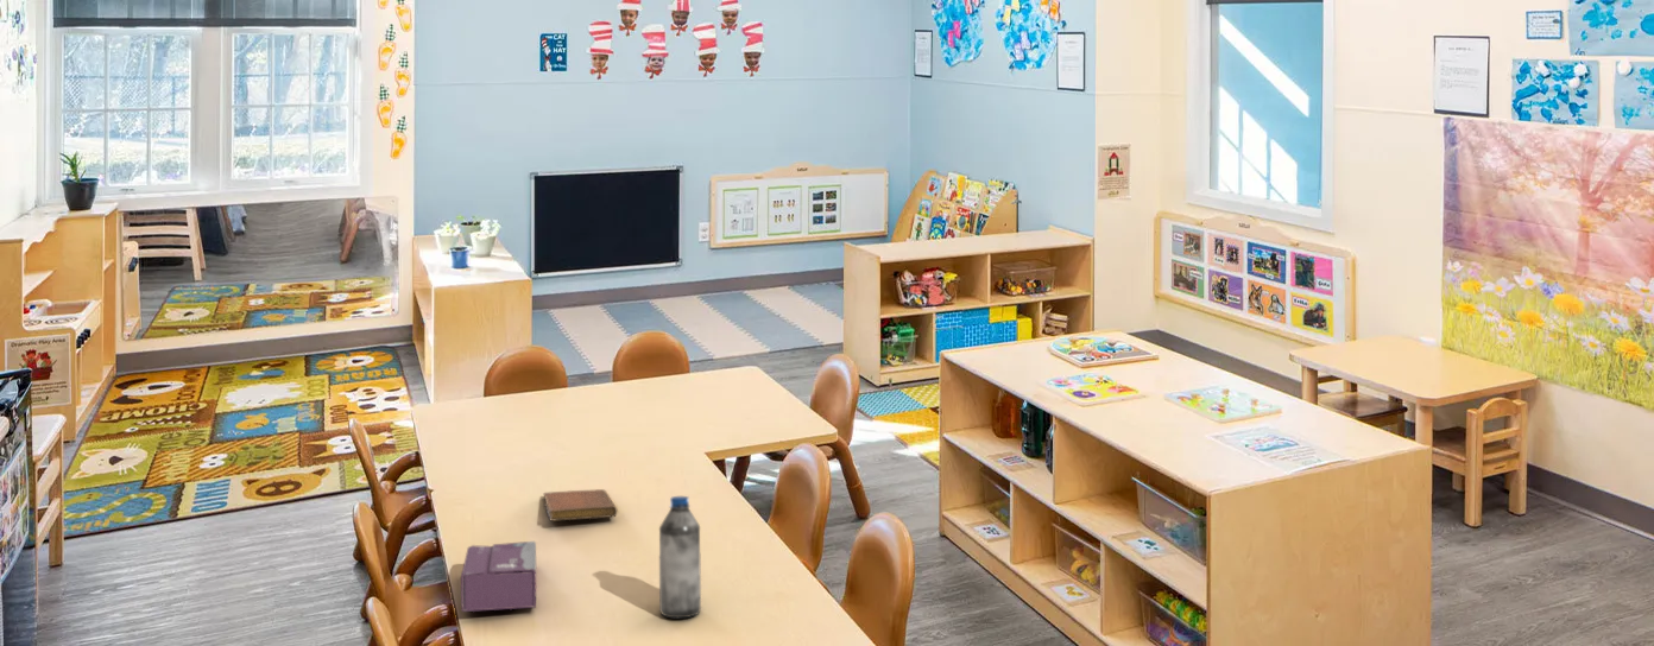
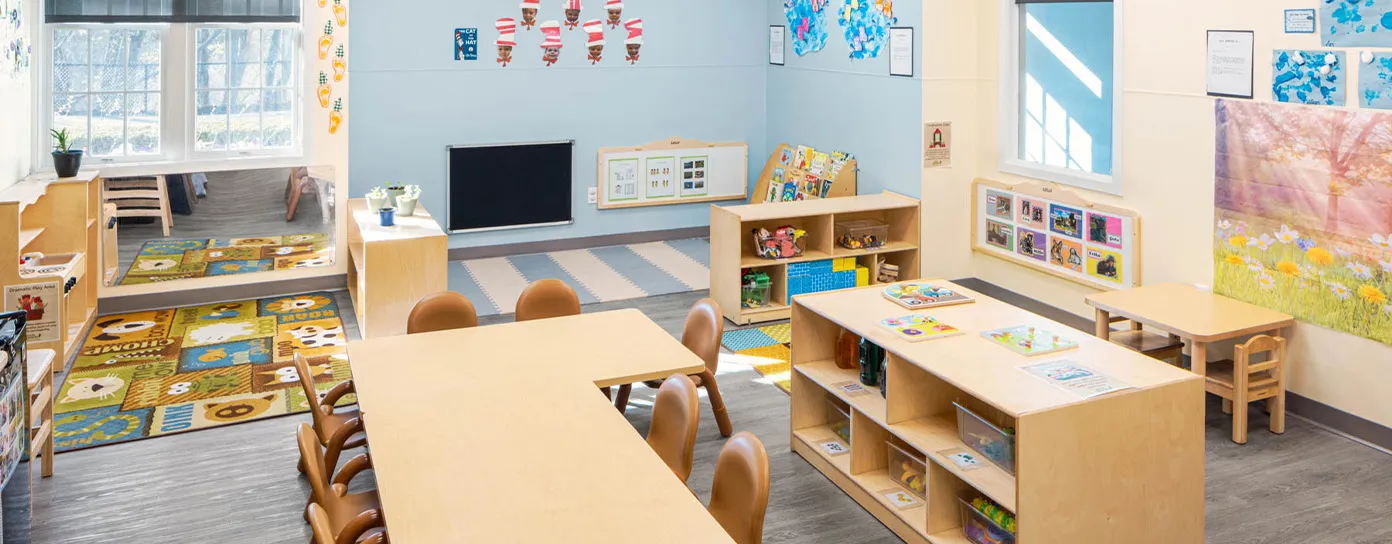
- tissue box (500, 574)
- water bottle (680, 555)
- notebook (579, 504)
